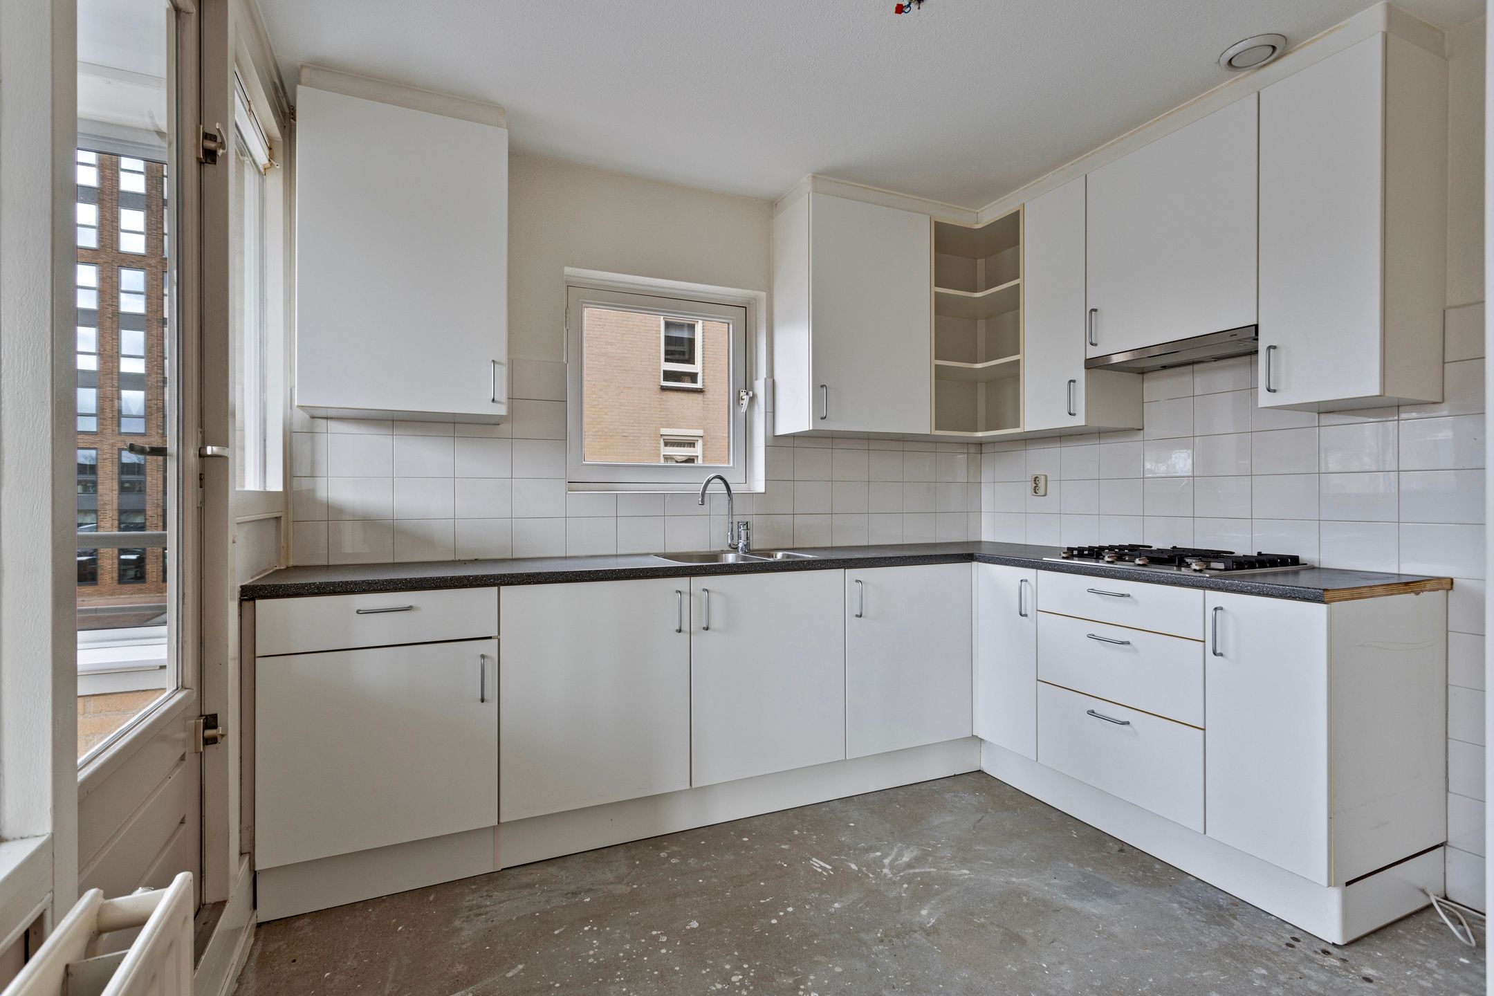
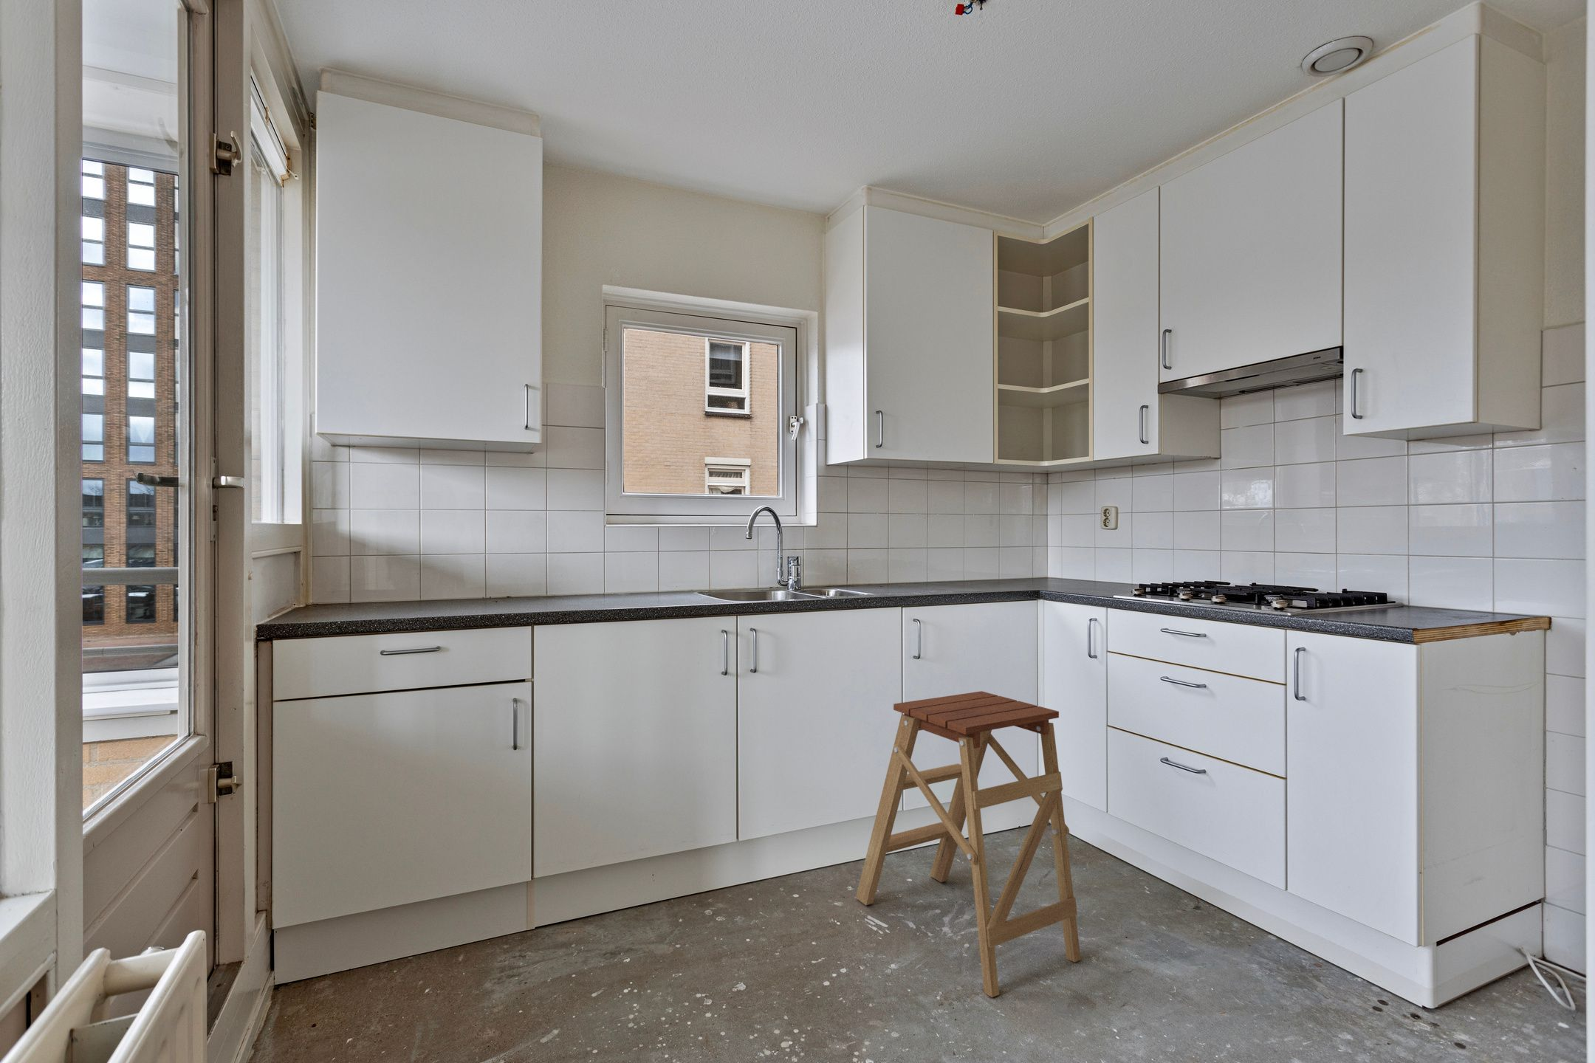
+ step ladder (959, 815)
